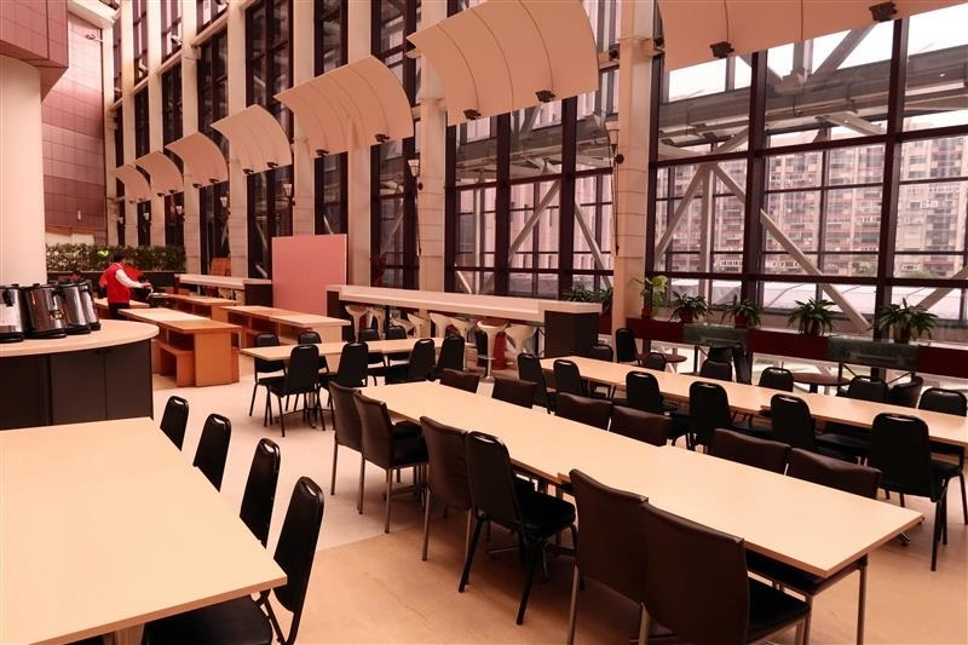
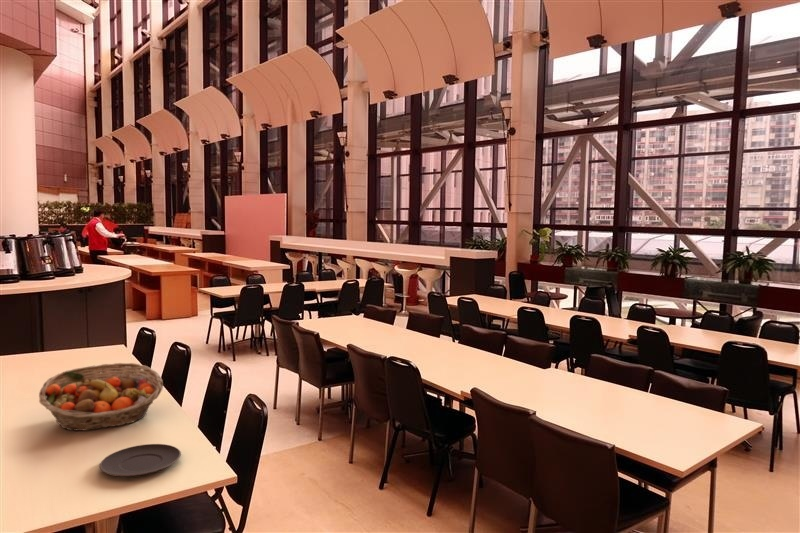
+ fruit basket (103, 395)
+ plate (141, 461)
